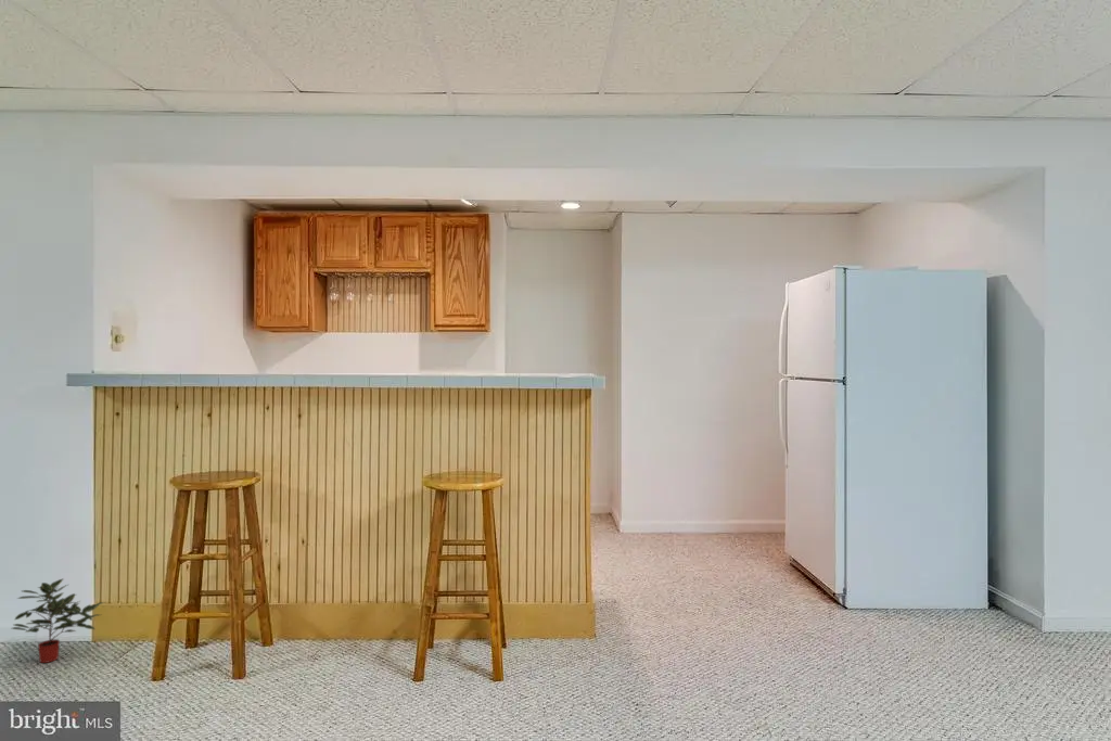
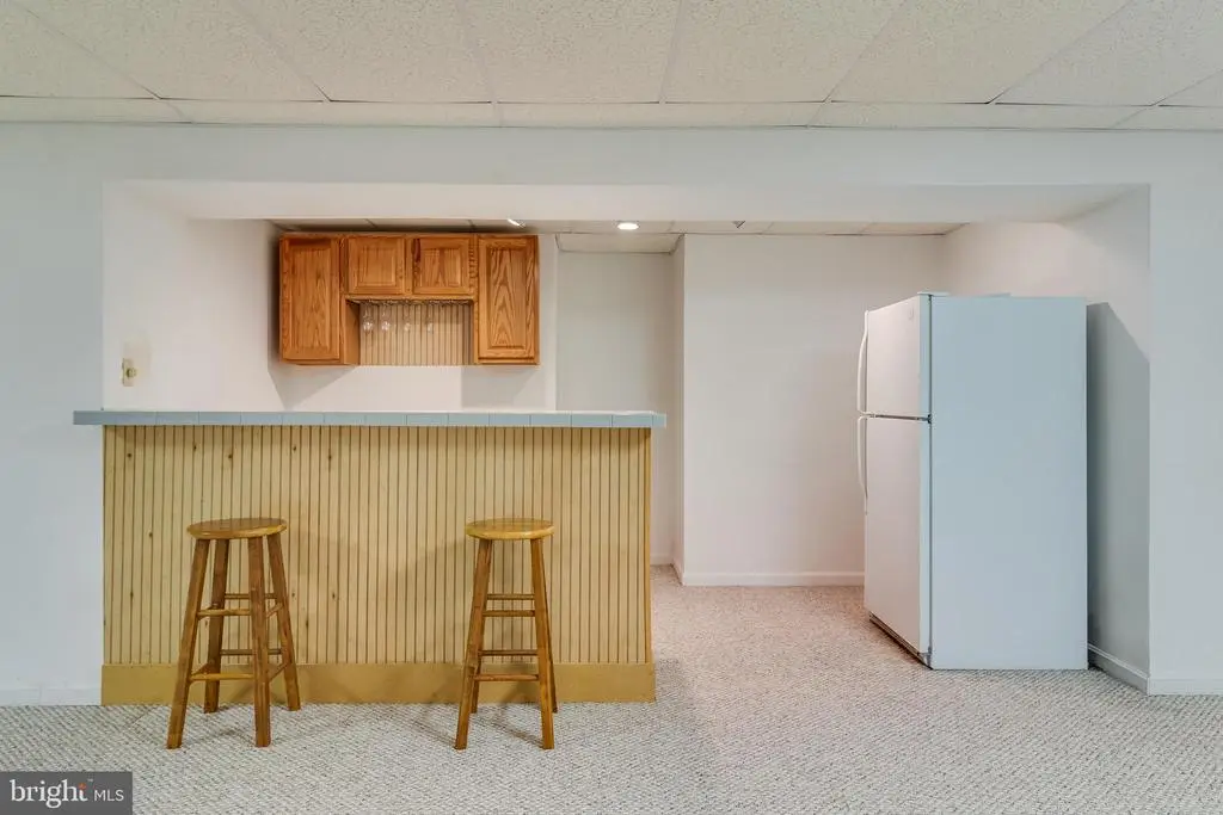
- potted plant (62, 617)
